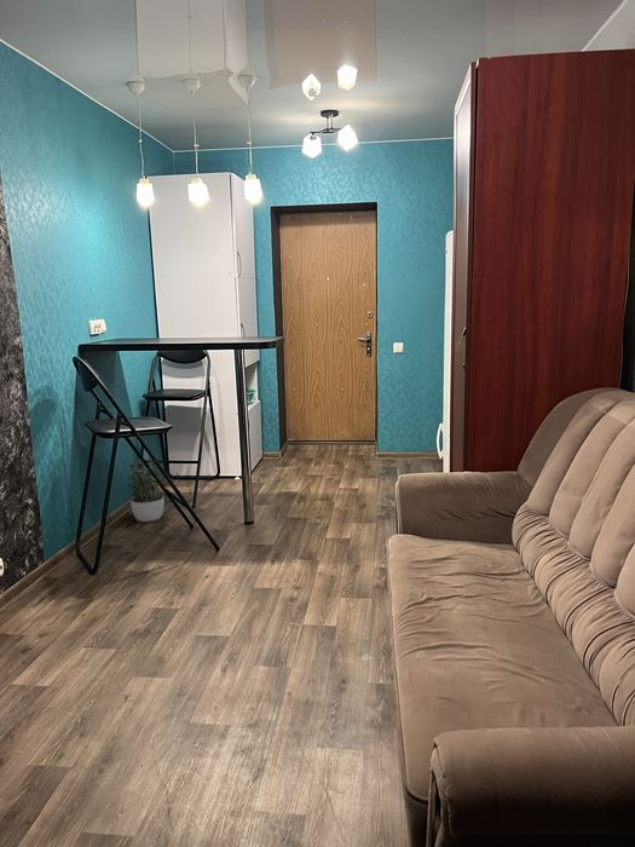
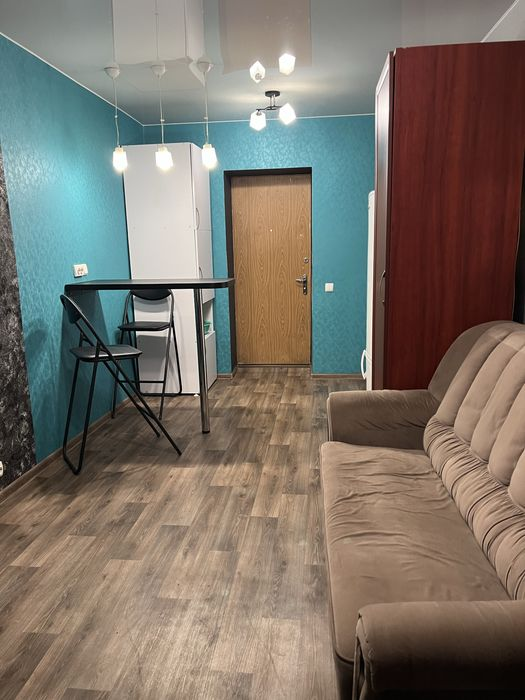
- potted plant (144, 488)
